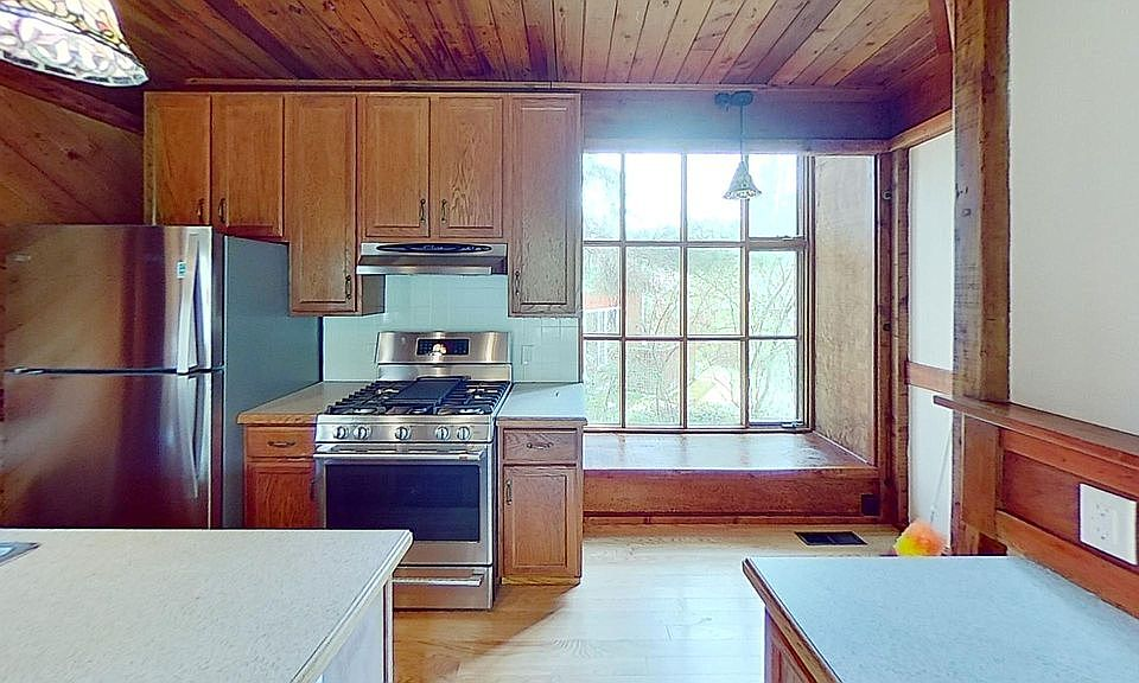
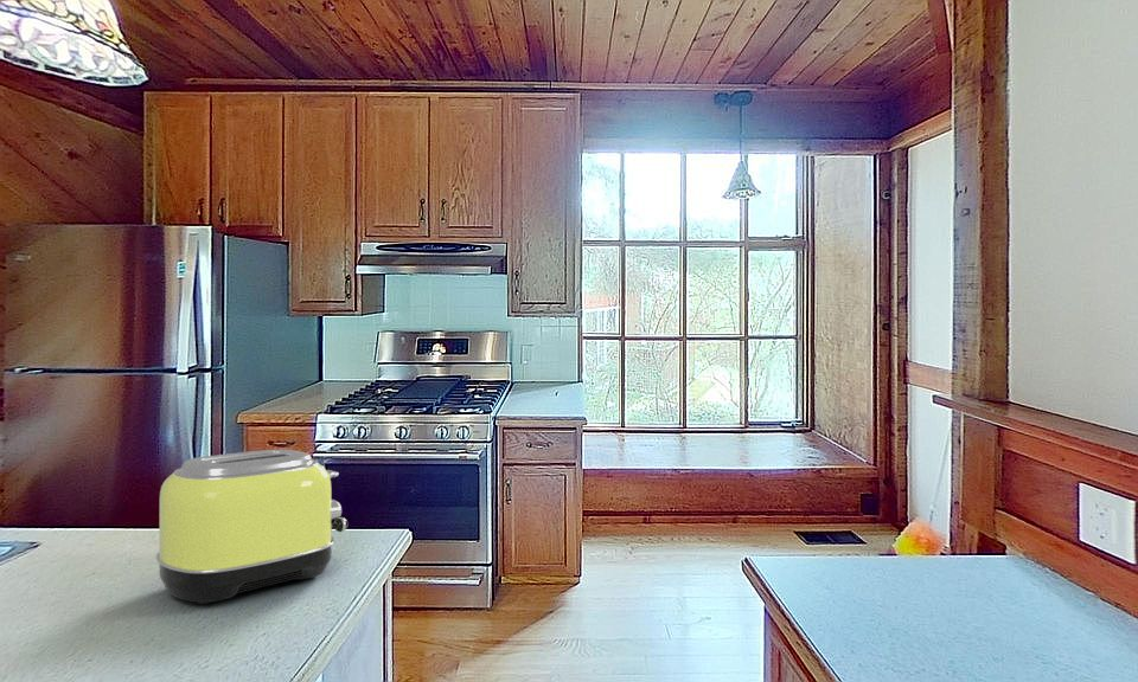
+ toaster (255, 517)
